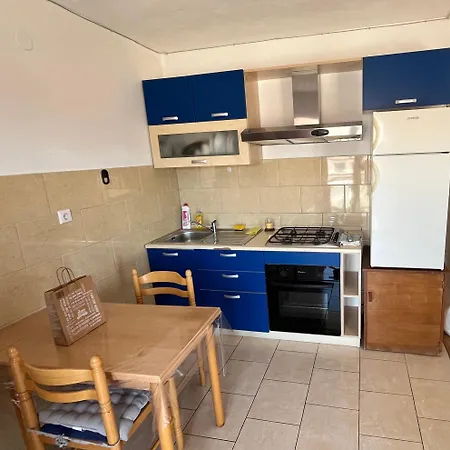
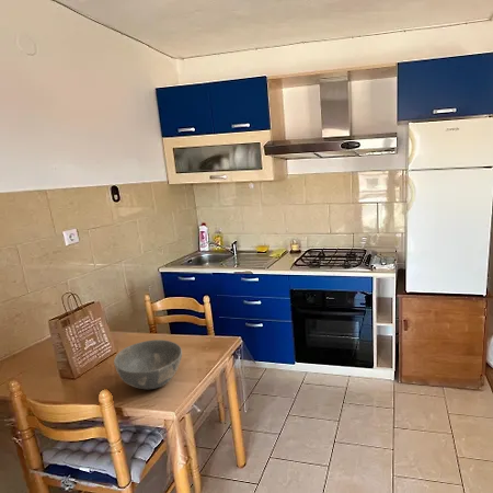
+ bowl (150, 367)
